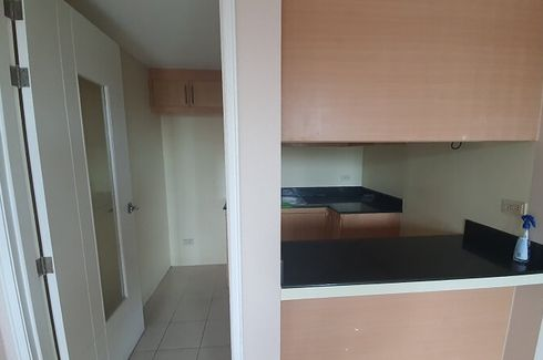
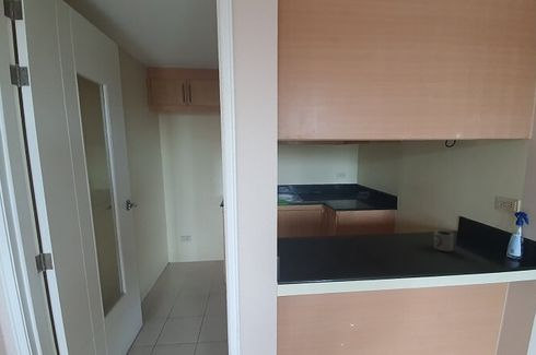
+ cup (441, 239)
